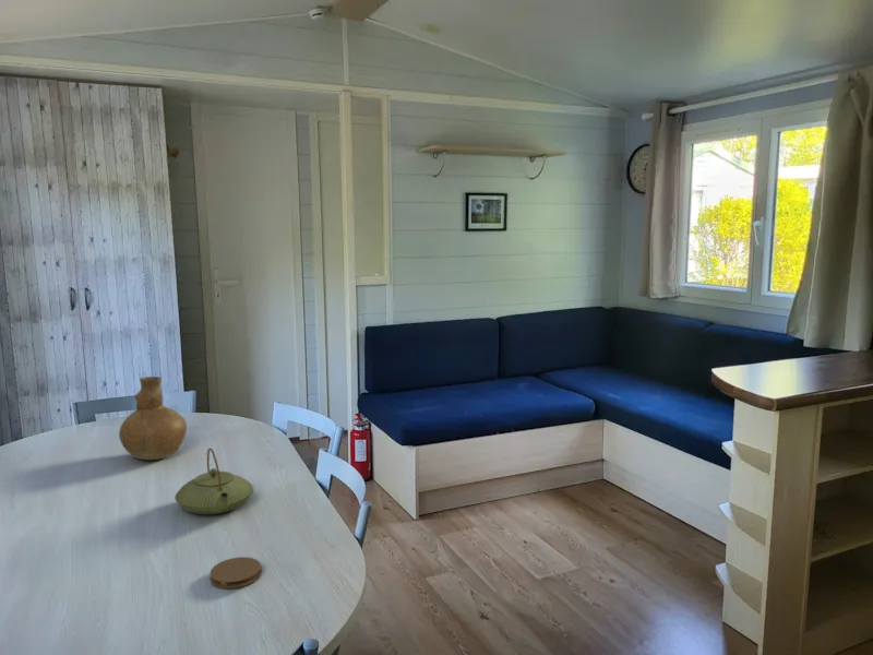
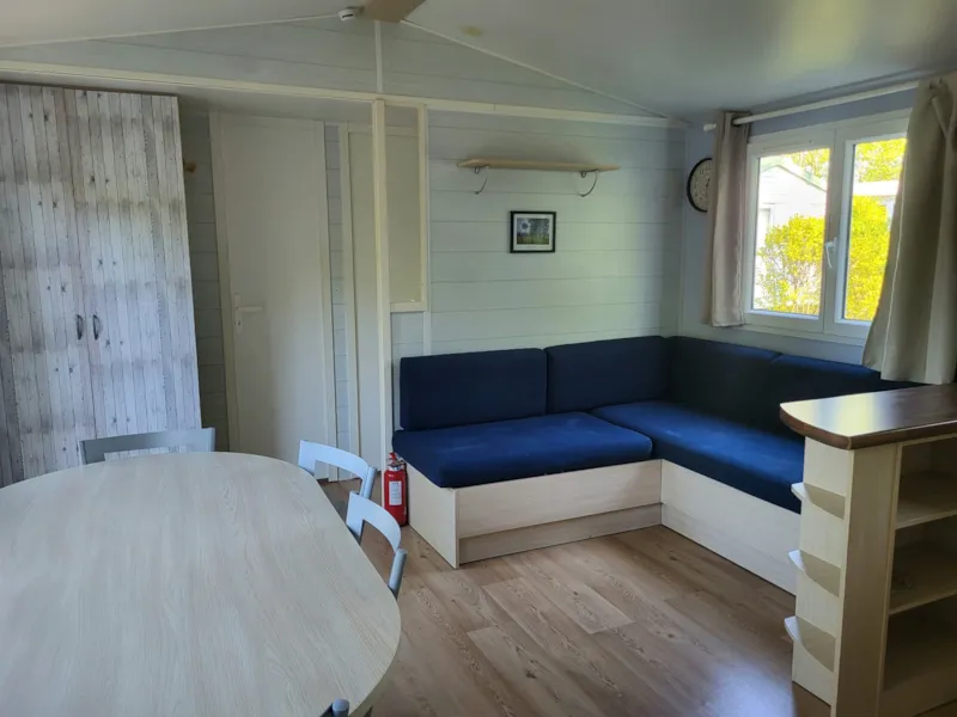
- teapot (214, 478)
- coaster (236, 572)
- vase (152, 417)
